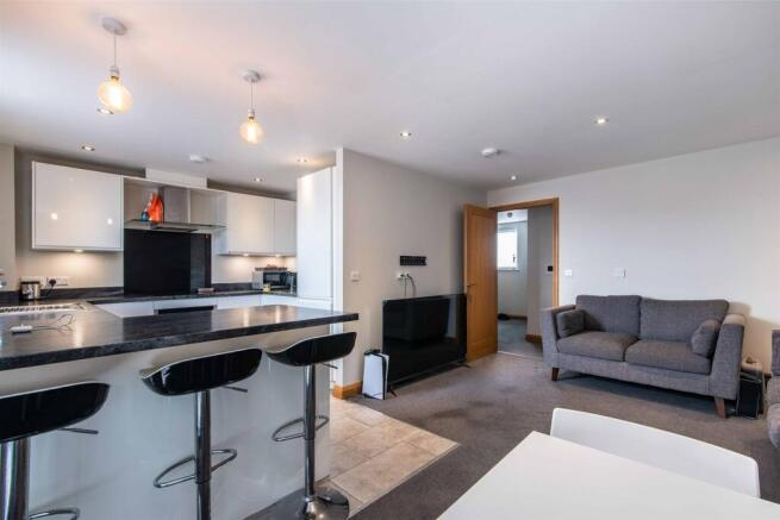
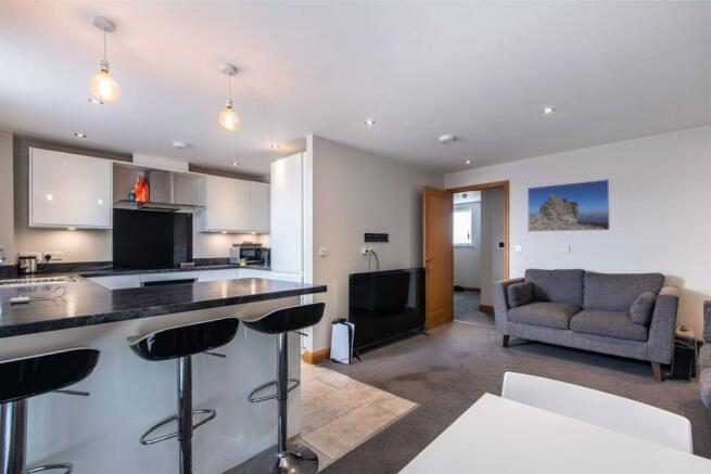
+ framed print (566, 207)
